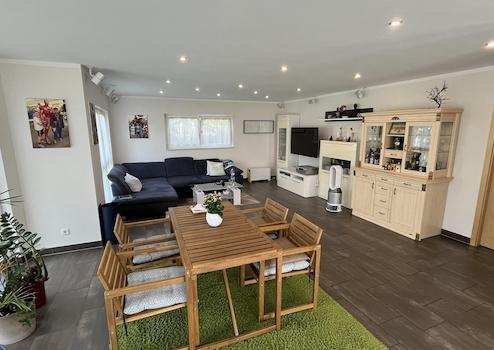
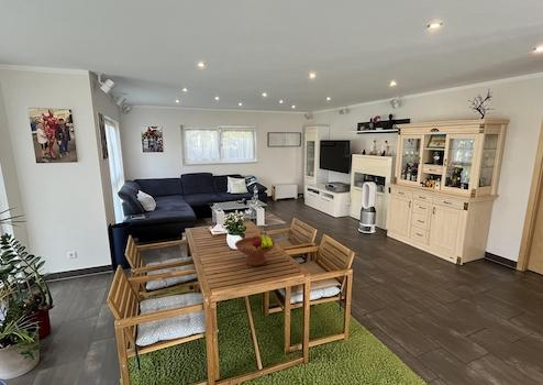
+ fruit bowl (255, 249)
